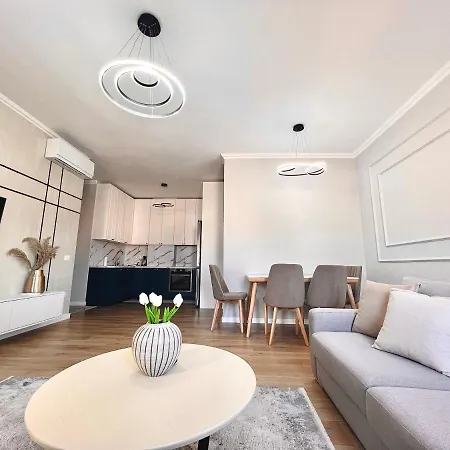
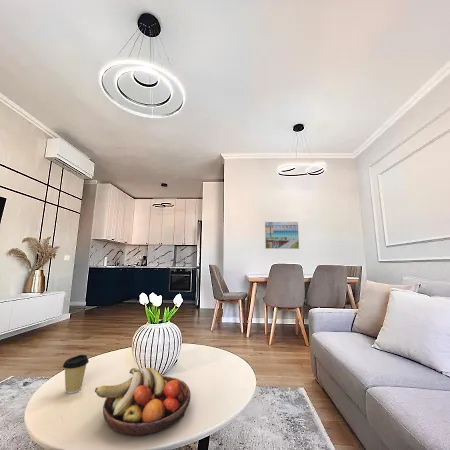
+ fruit bowl (148, 392)
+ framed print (281, 235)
+ coffee cup (75, 374)
